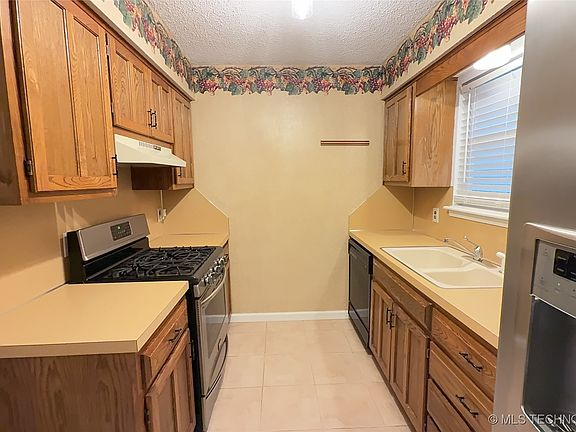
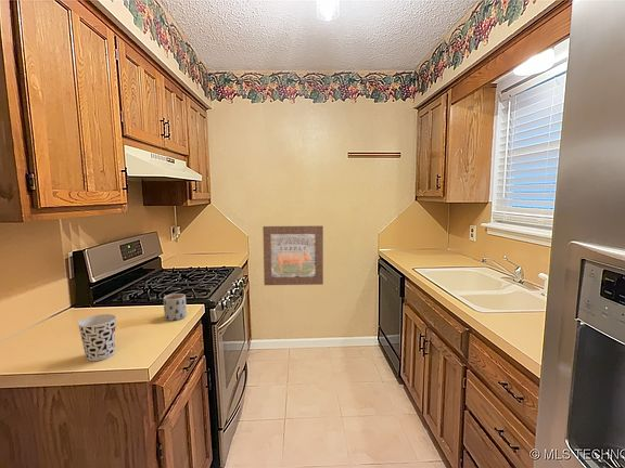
+ mug (176, 306)
+ wall art (293, 255)
+ cup (99, 337)
